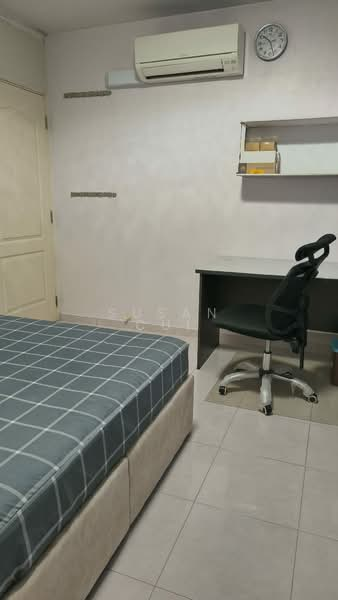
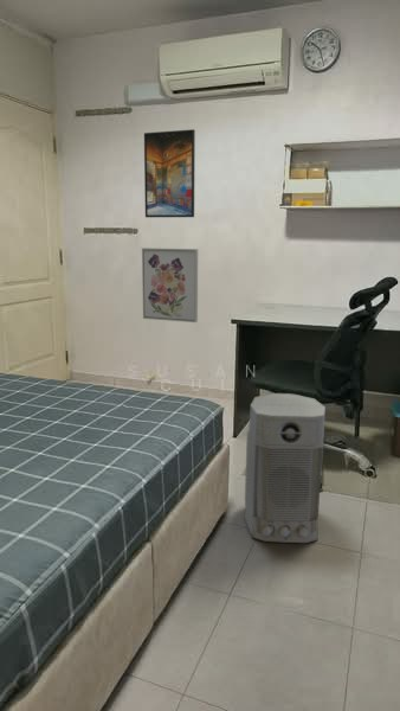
+ wall art (169, 284)
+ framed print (169, 174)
+ air purifier (283, 463)
